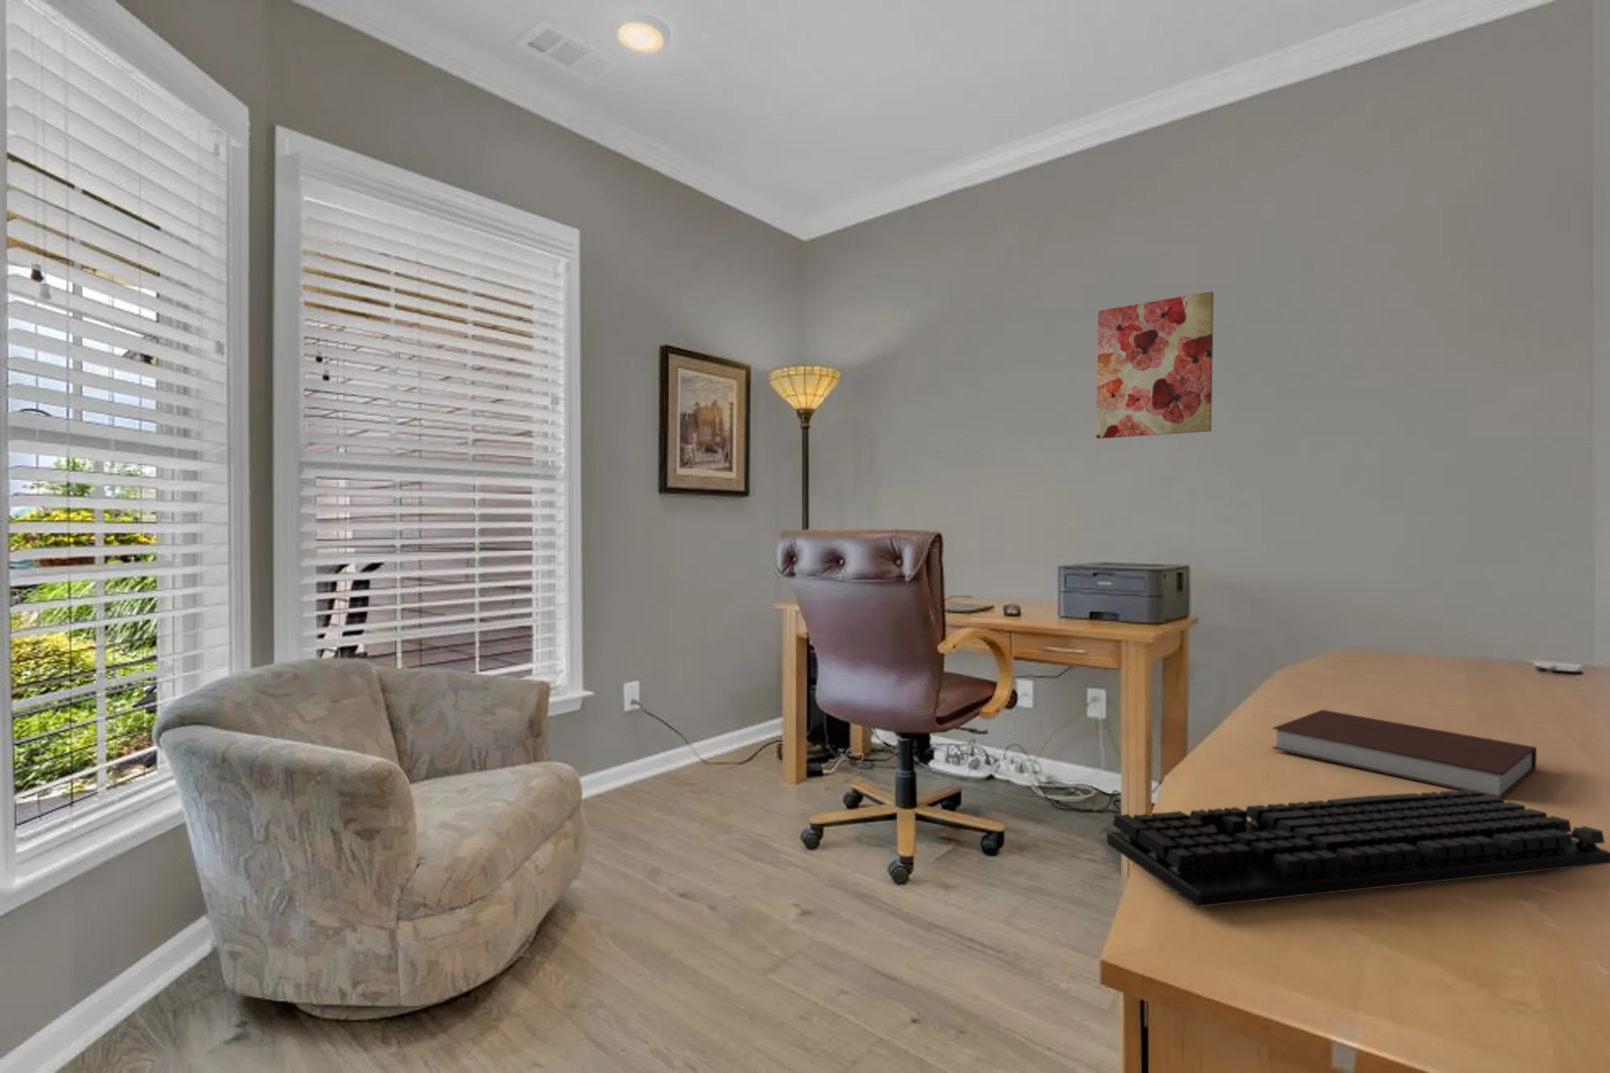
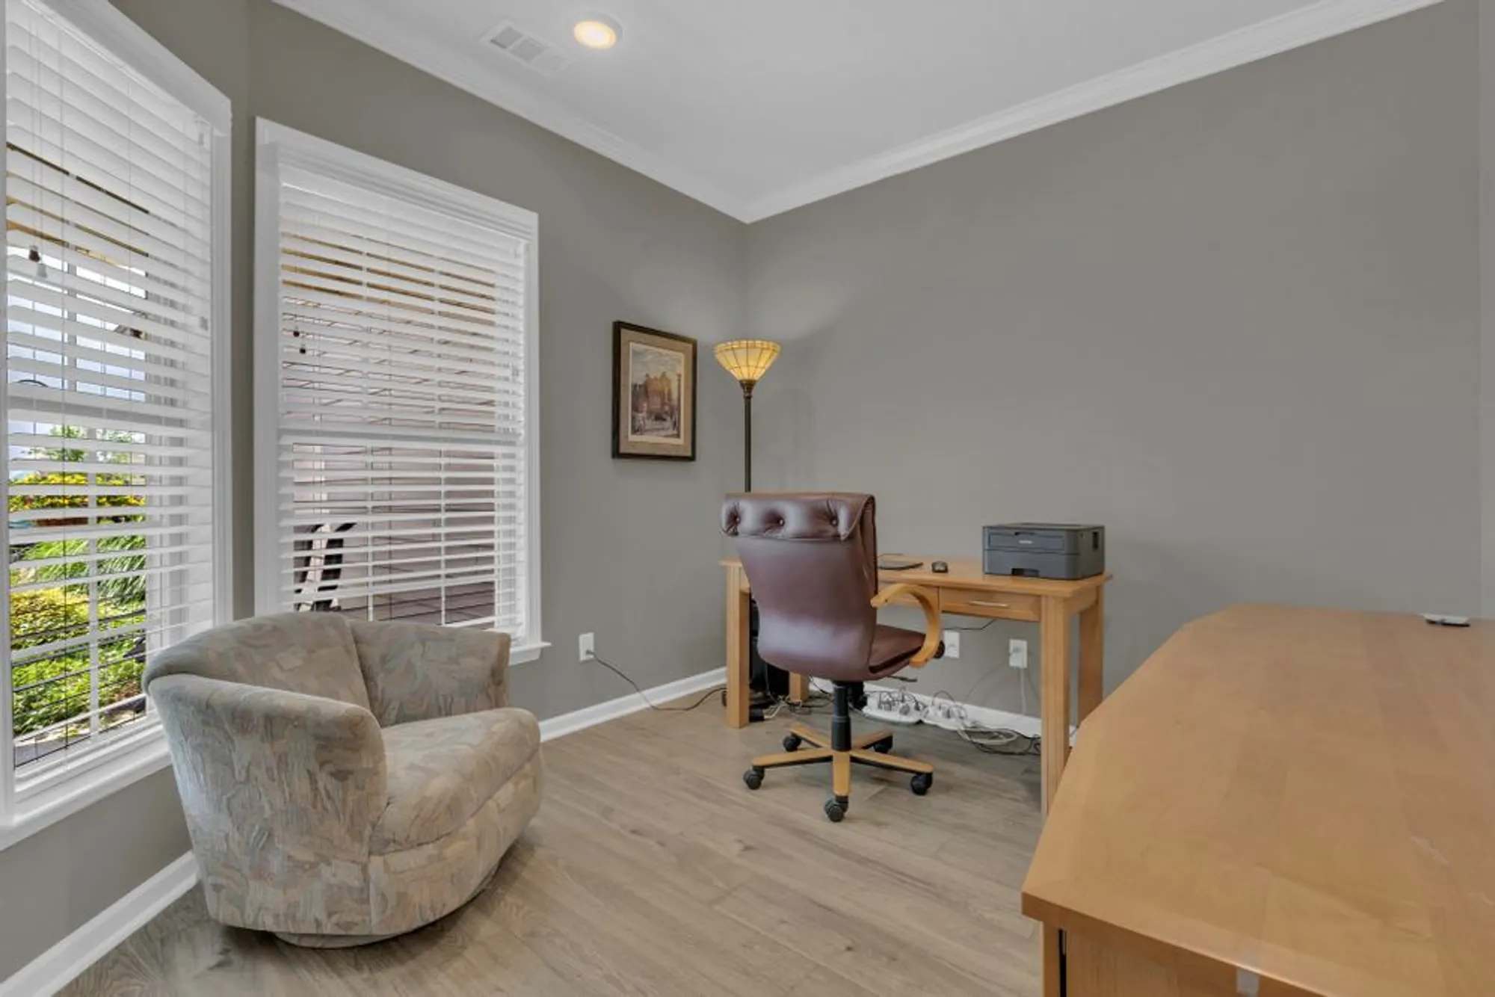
- notebook (1398, 747)
- wall art (1152, 369)
- keyboard (1352, 839)
